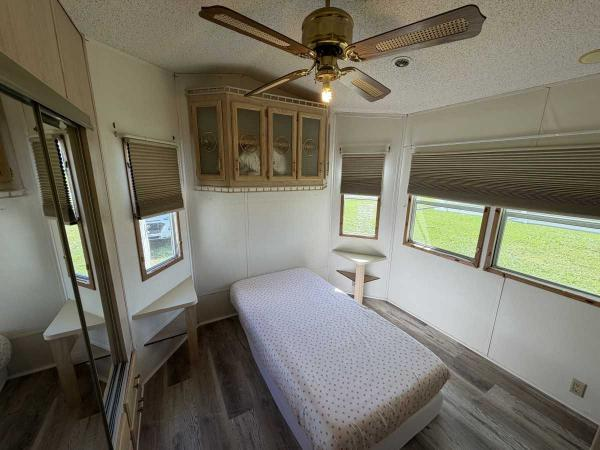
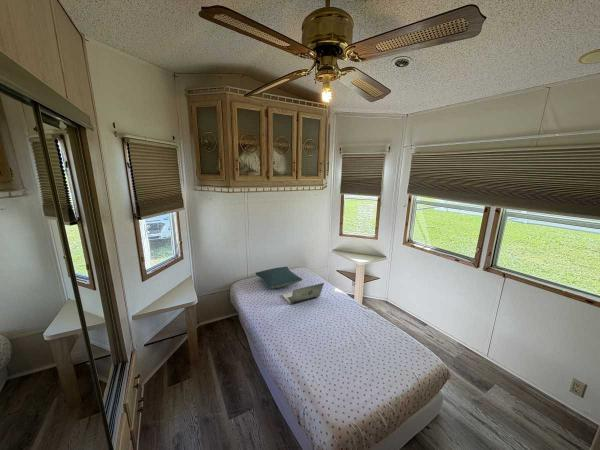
+ pillow (278, 276)
+ laptop (302, 289)
